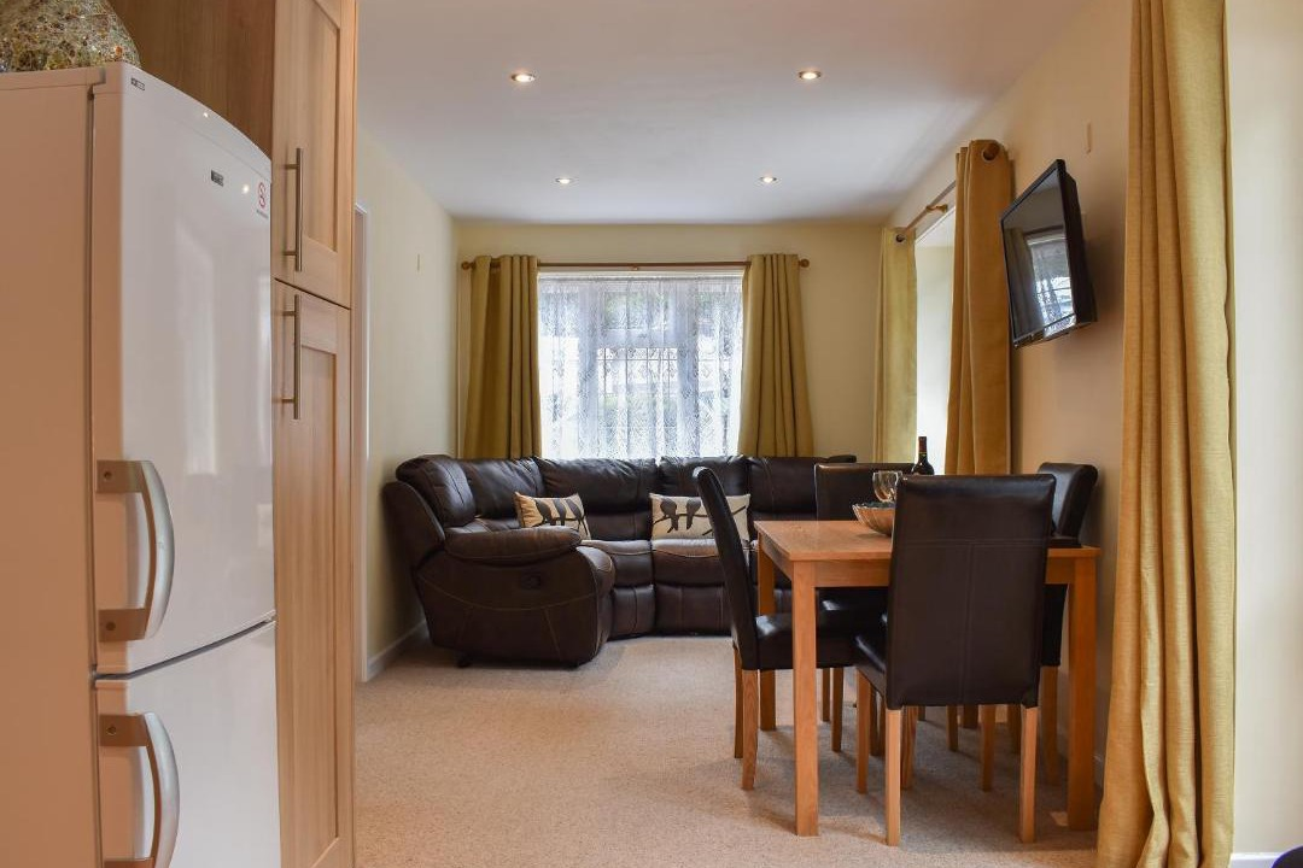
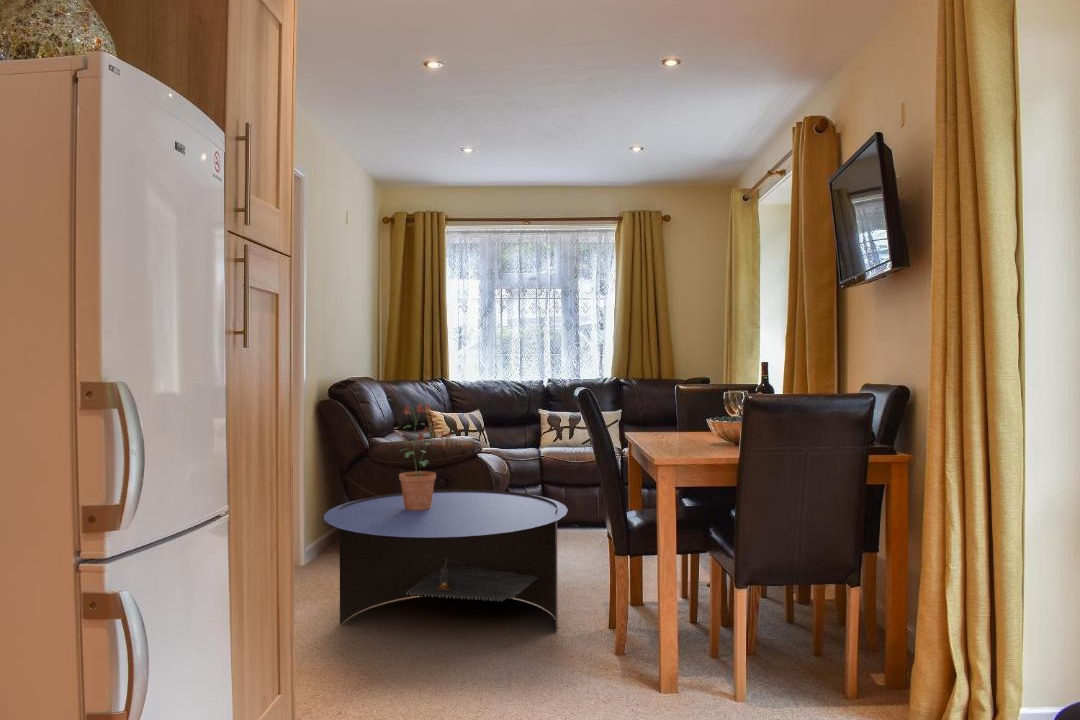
+ coffee table (448, 566)
+ potted plant (422, 455)
